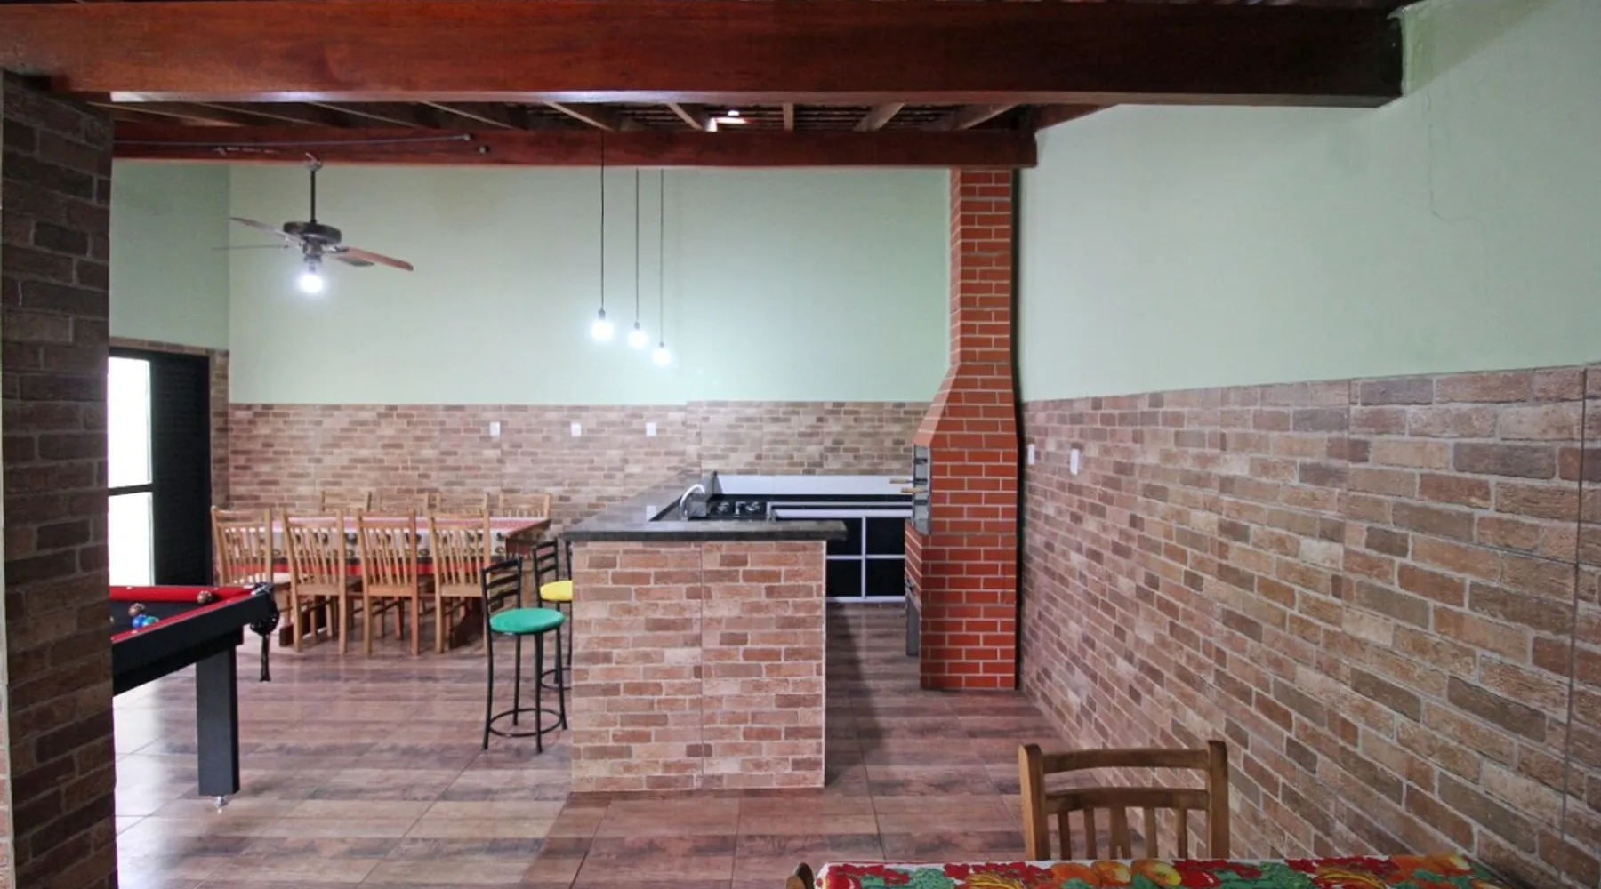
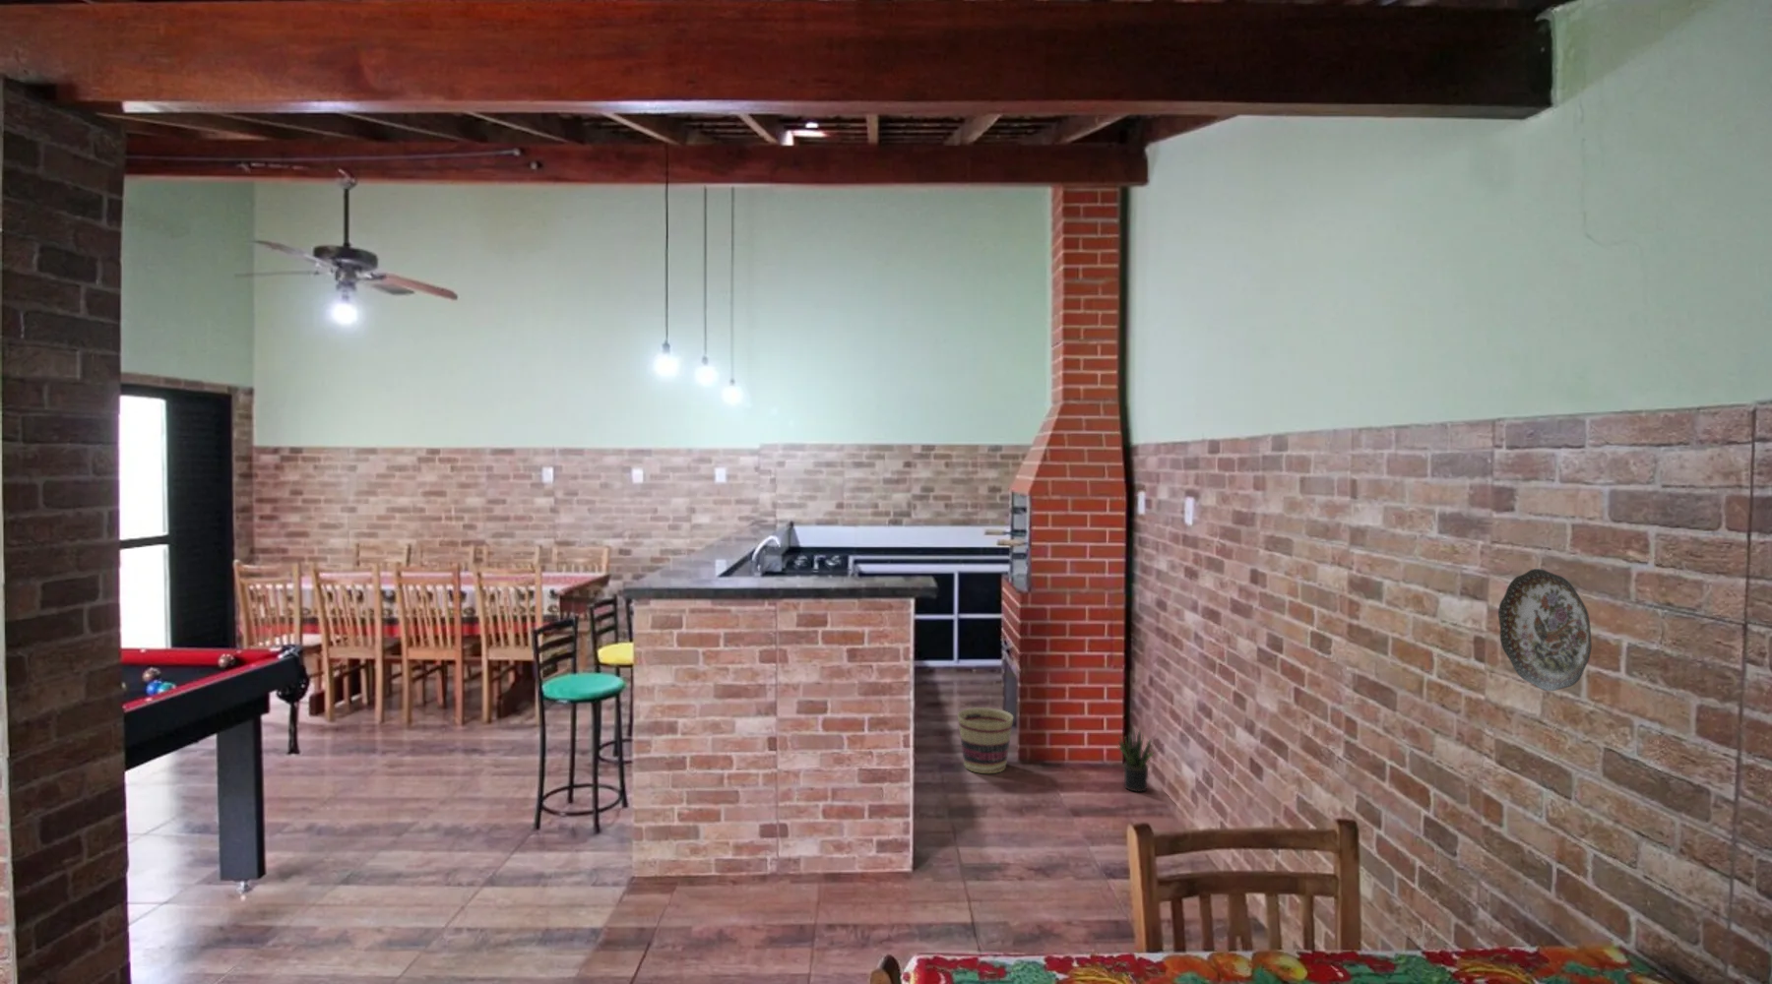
+ potted plant (1133, 759)
+ decorative plate (1547, 629)
+ basket (984, 740)
